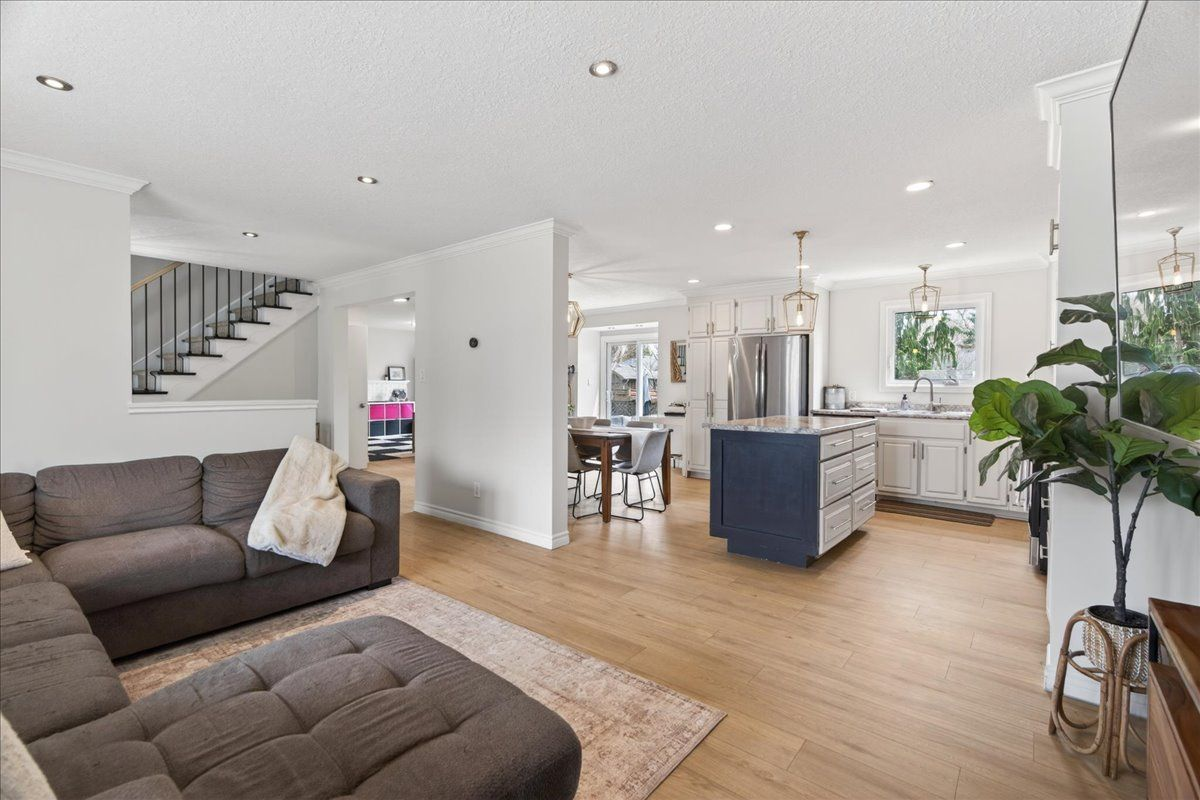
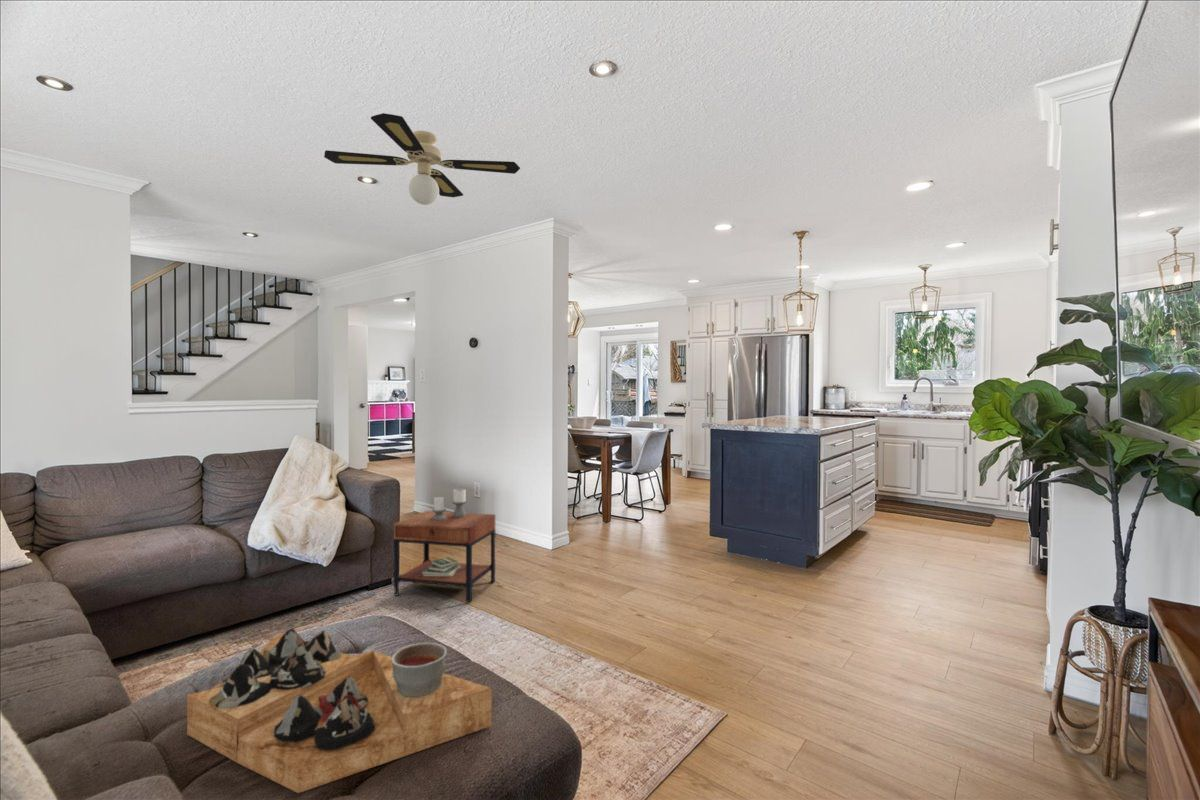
+ ceiling fan (424, 170)
+ side table (446, 539)
+ decorative tray (358, 672)
